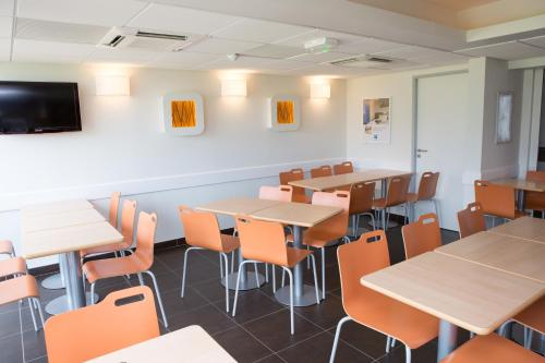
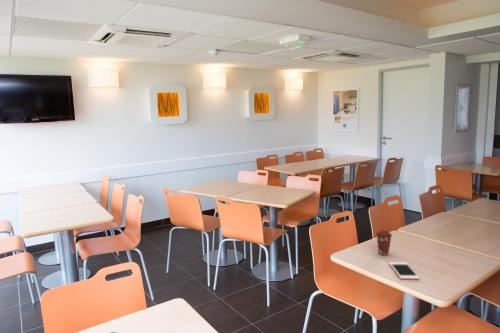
+ coffee cup (383, 243)
+ cell phone (403, 270)
